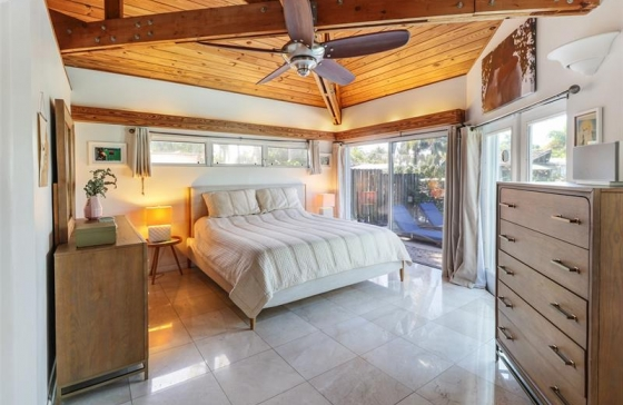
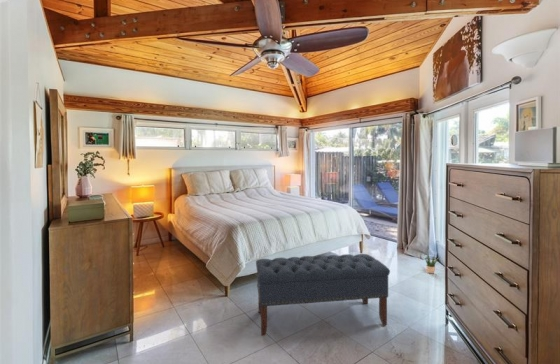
+ bench (319, 289)
+ potted plant (431, 262)
